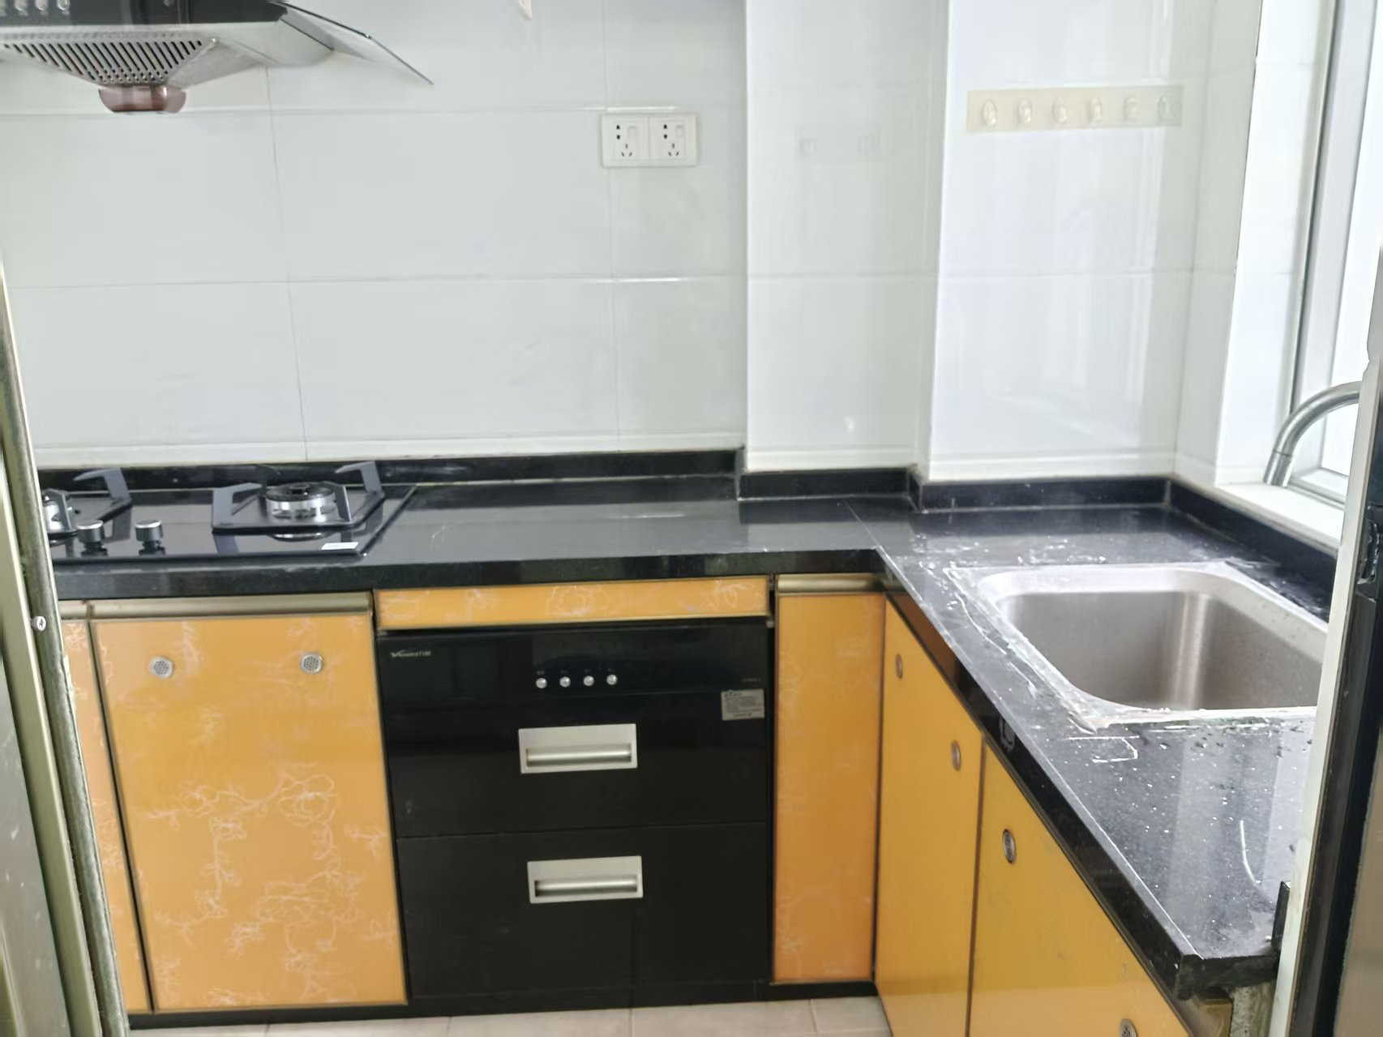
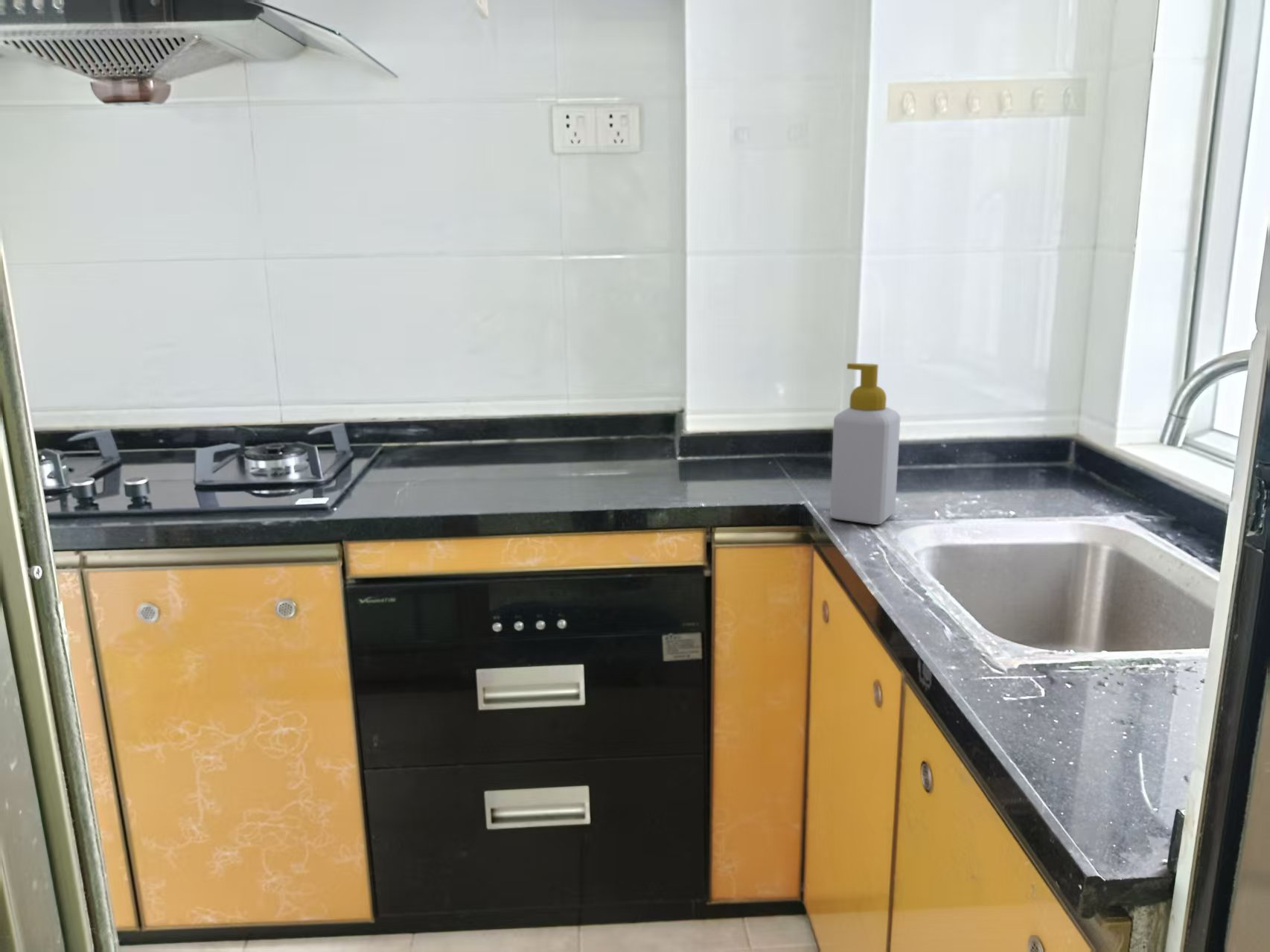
+ soap bottle (866, 442)
